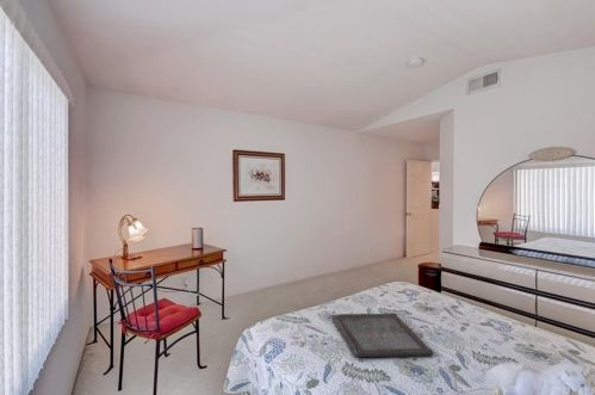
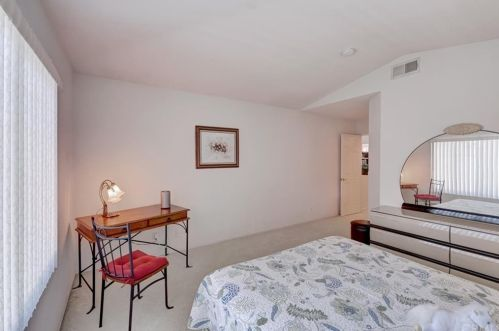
- serving tray (376, 332)
